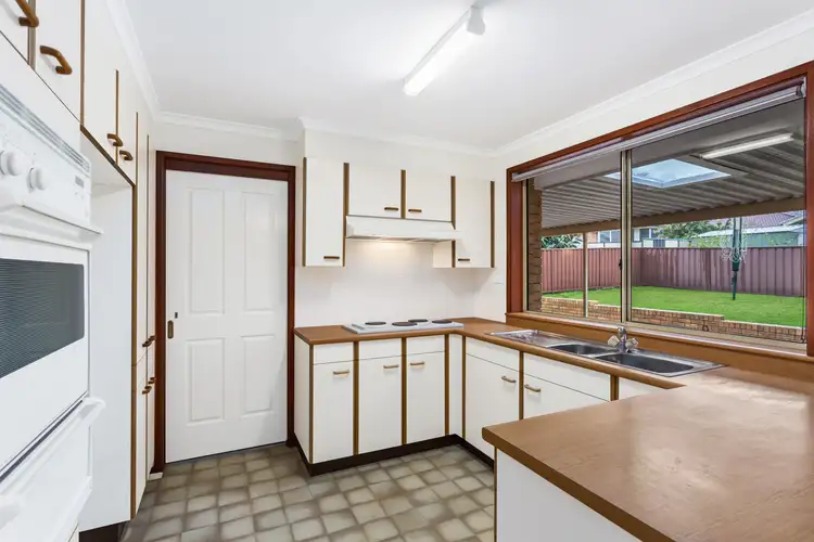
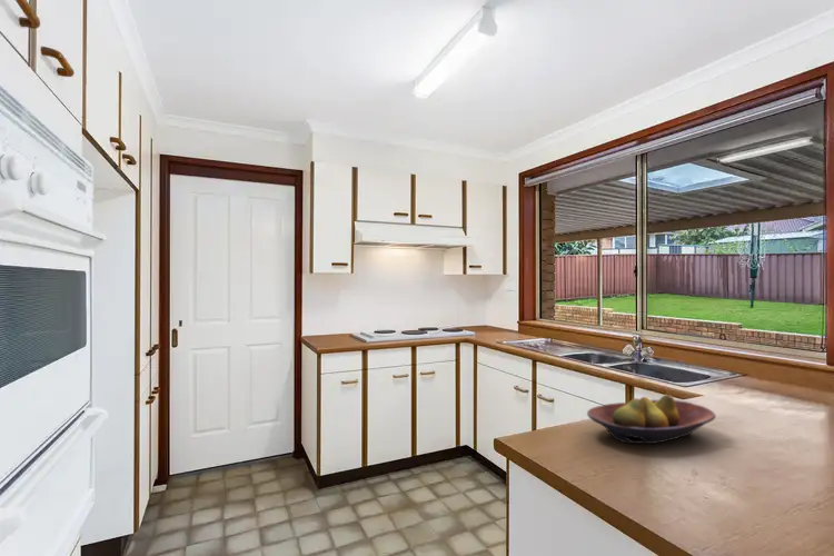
+ fruit bowl (651, 414)
